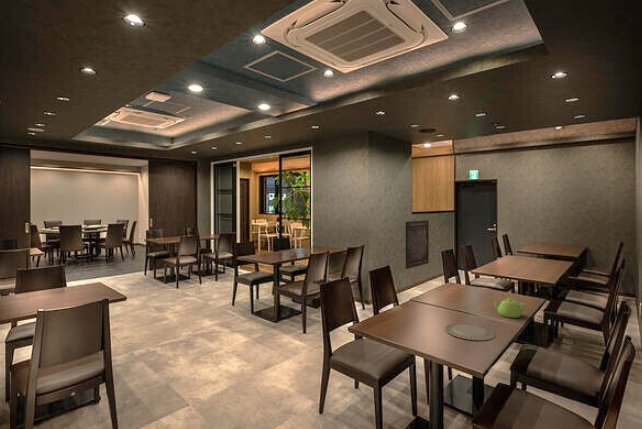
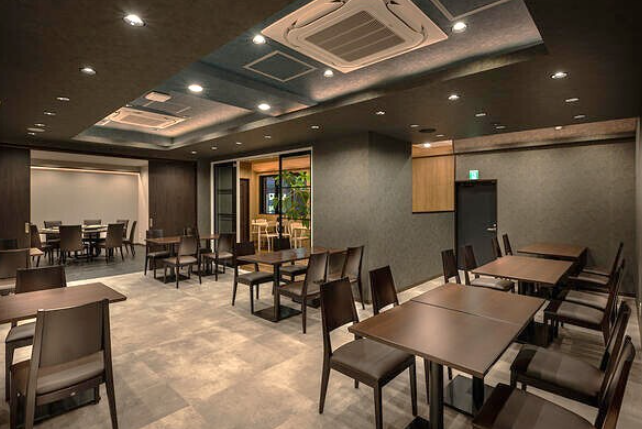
- wall art (417, 243)
- chinaware (469, 330)
- teapot (508, 306)
